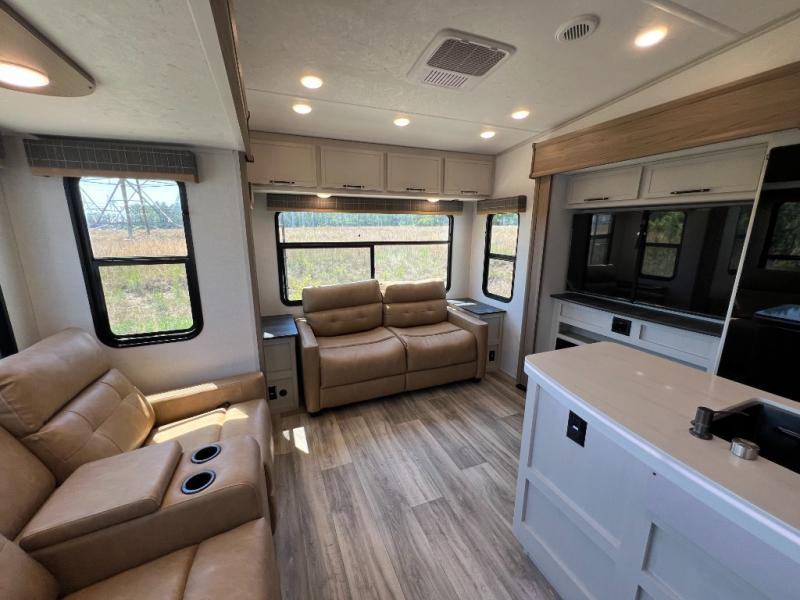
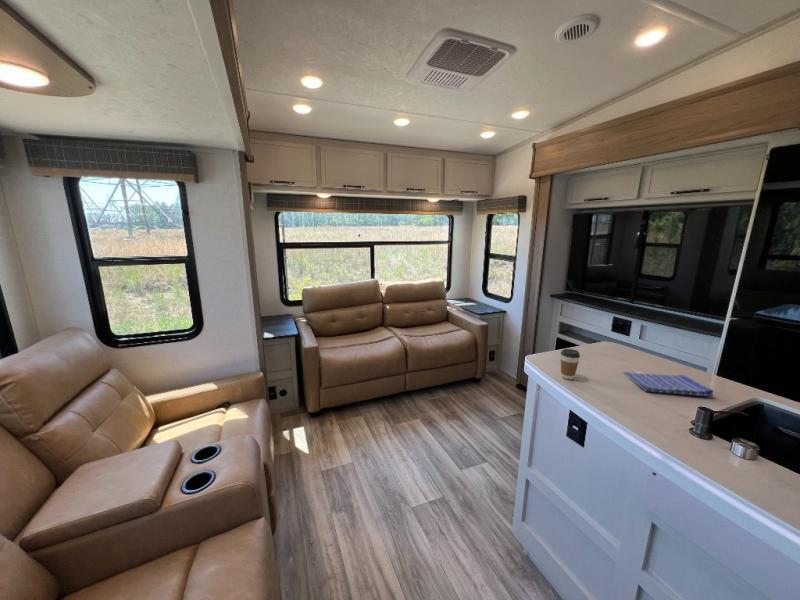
+ dish towel (666, 381)
+ coffee cup (569, 364)
